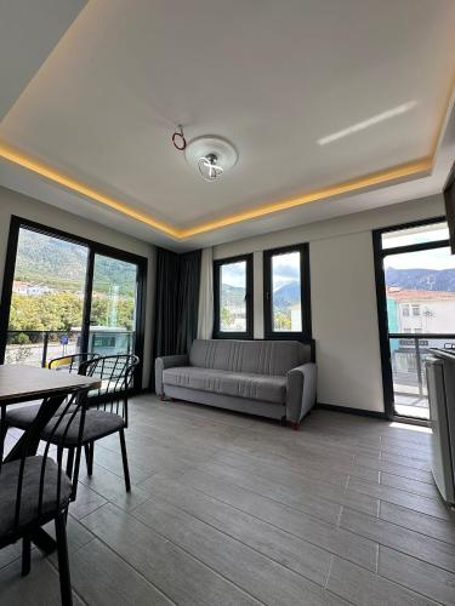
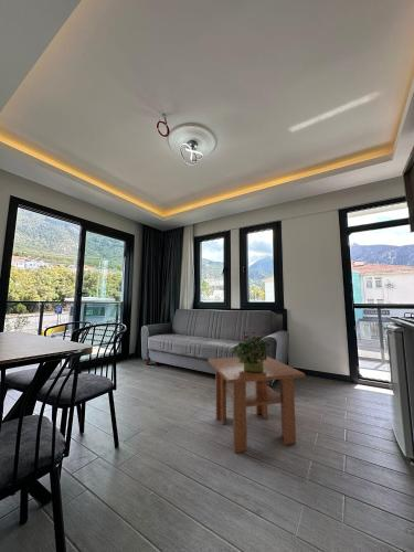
+ coffee table (251, 396)
+ potted plant (250, 349)
